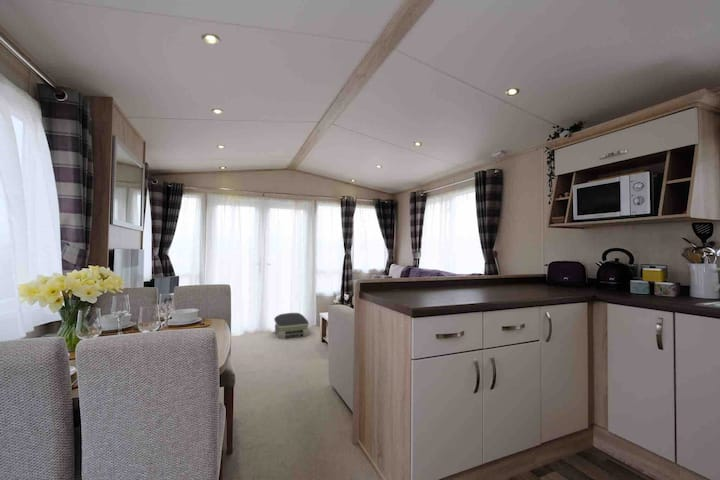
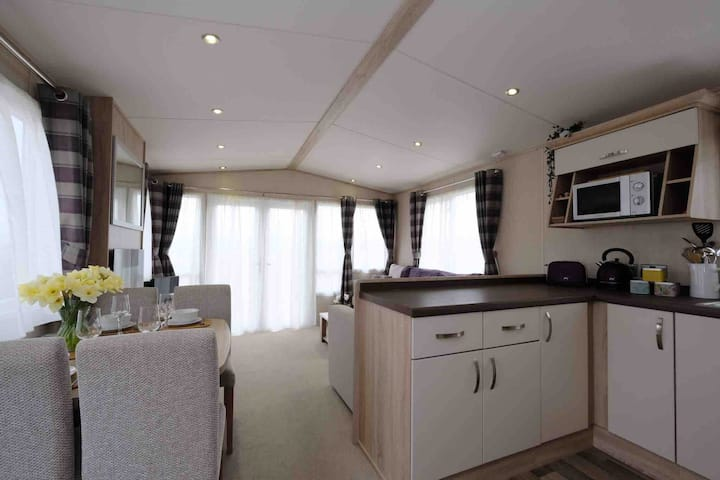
- air purifier (291, 323)
